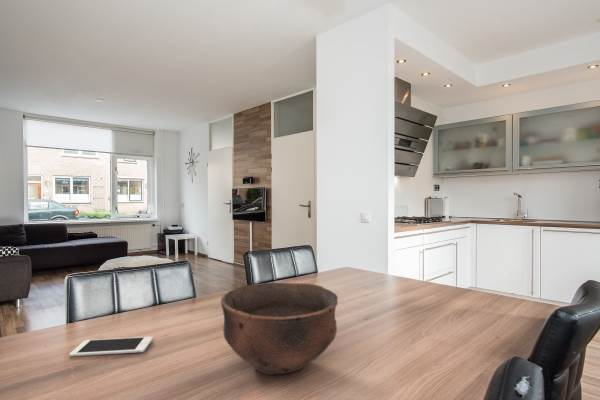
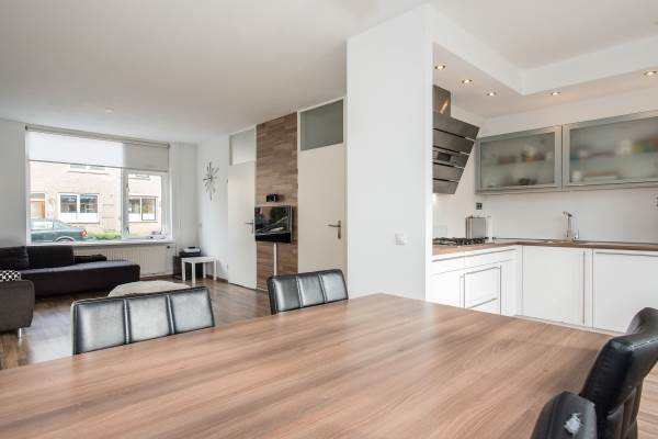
- bowl (279, 330)
- cell phone (113, 346)
